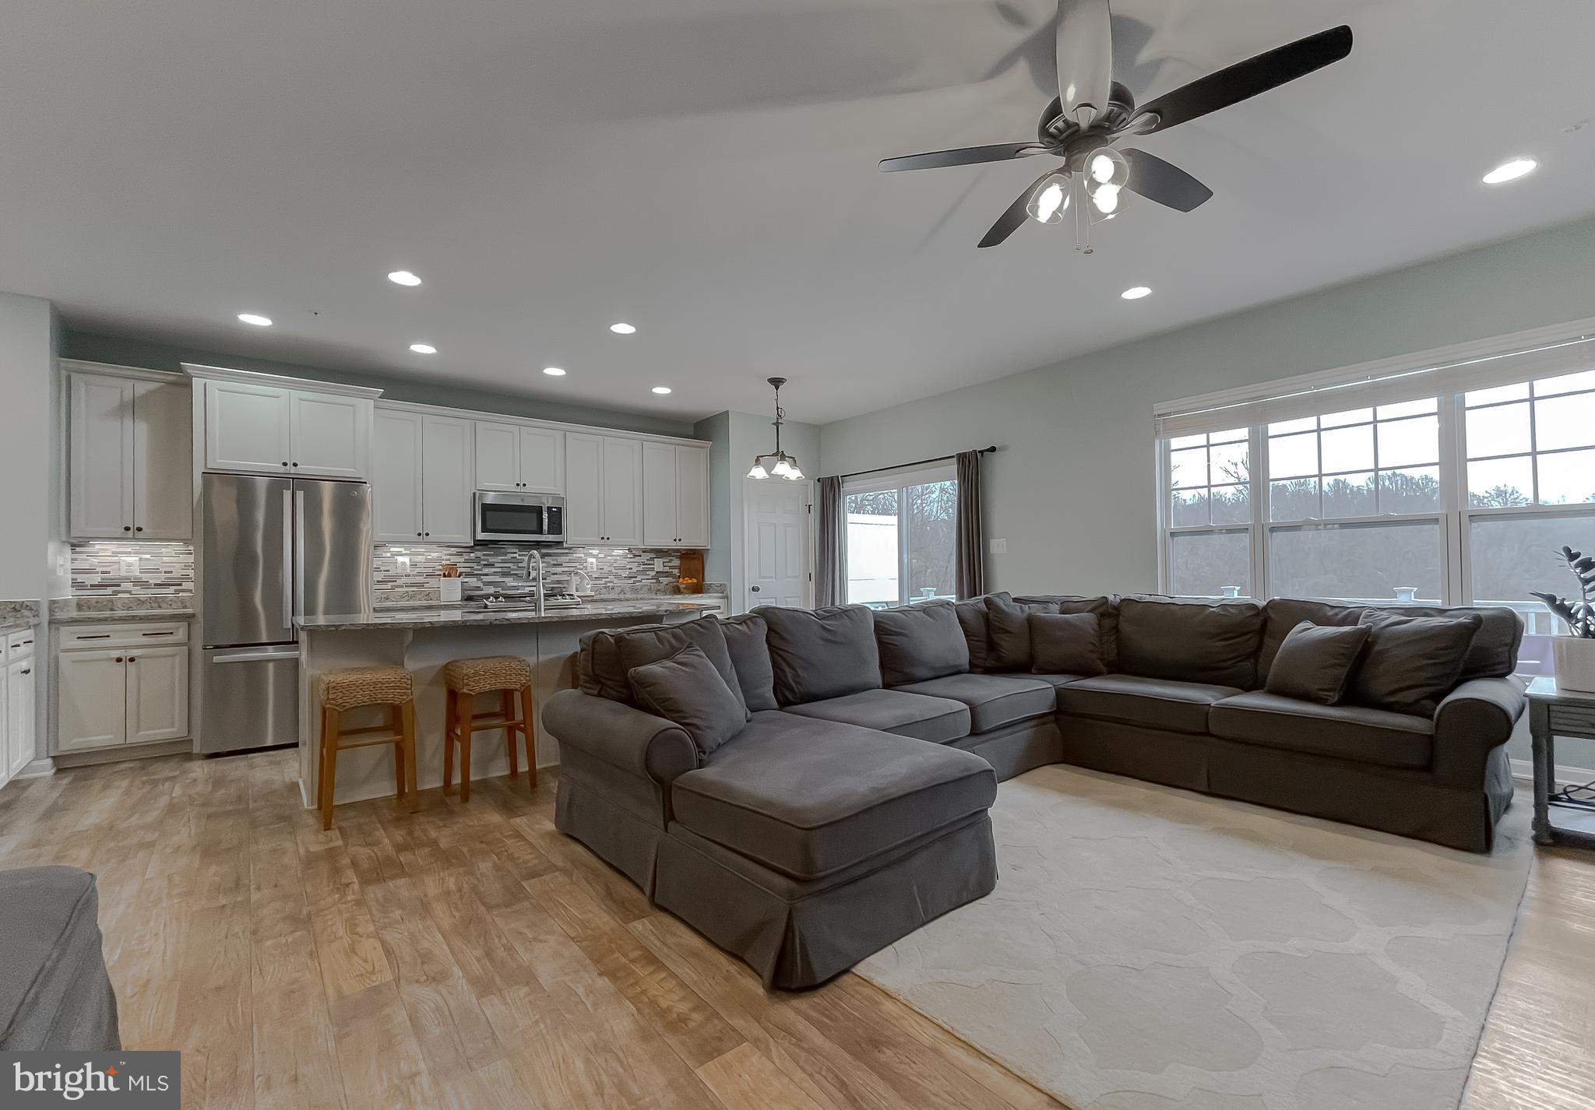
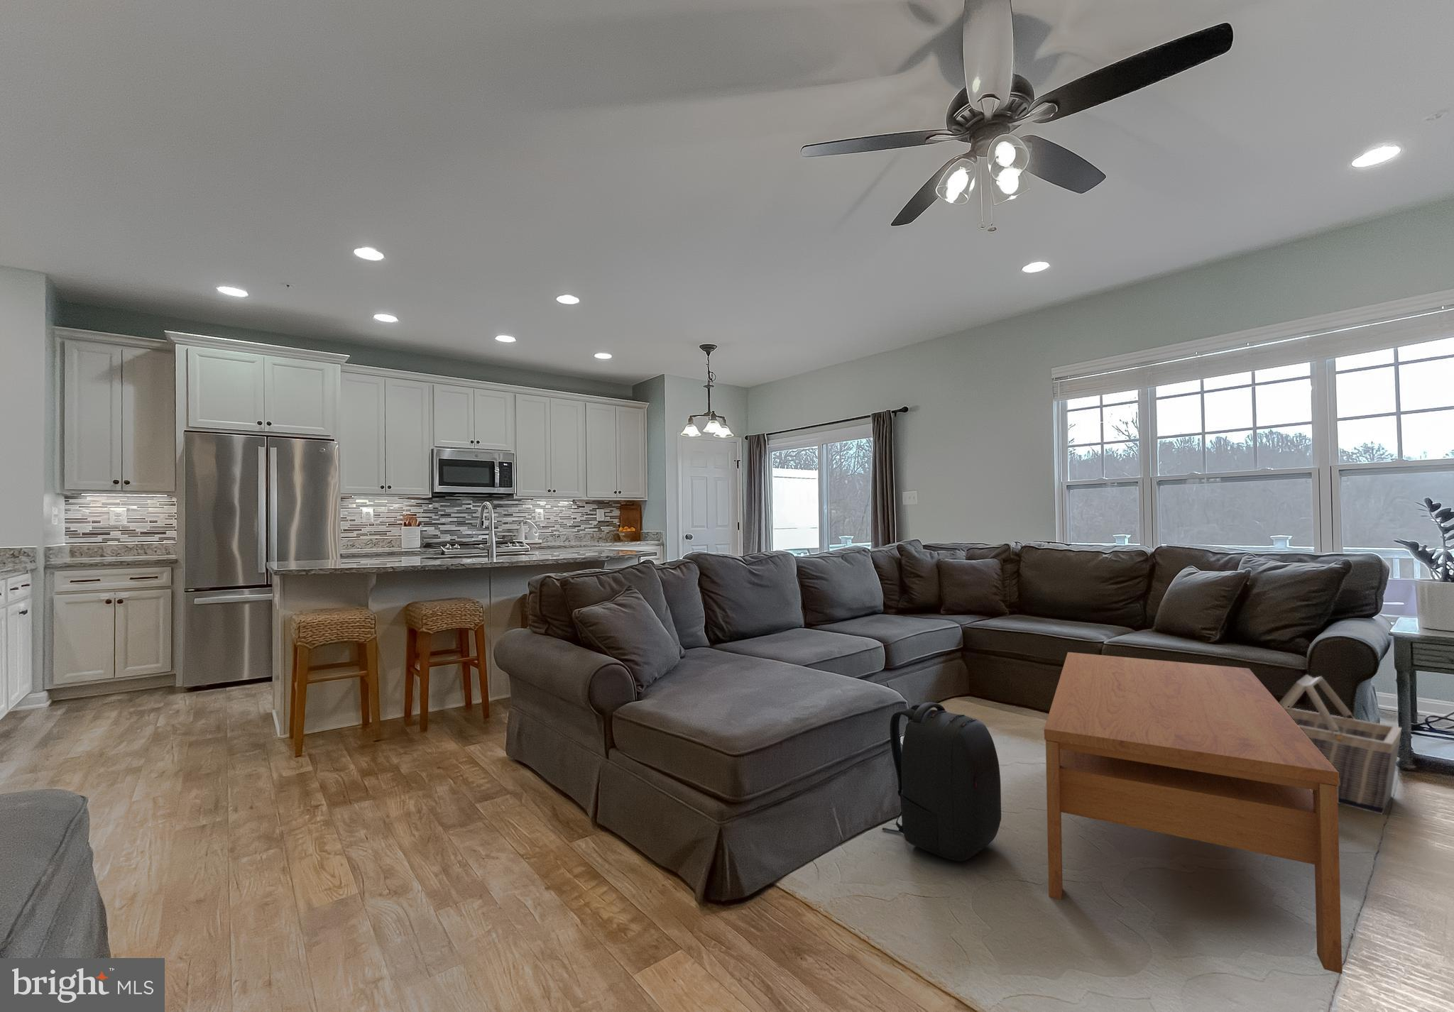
+ backpack (938, 773)
+ basket (1310, 732)
+ coffee table (1163, 765)
